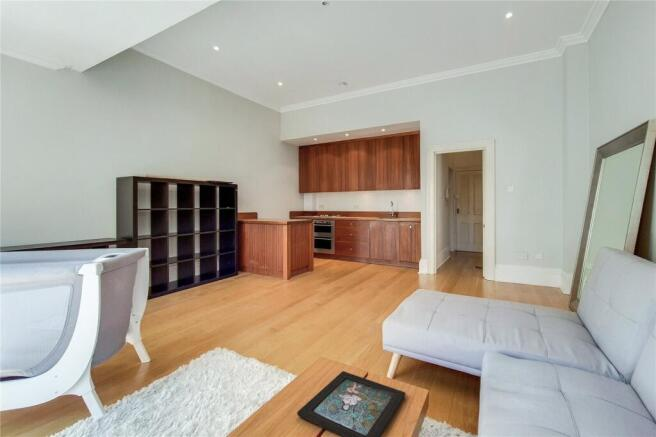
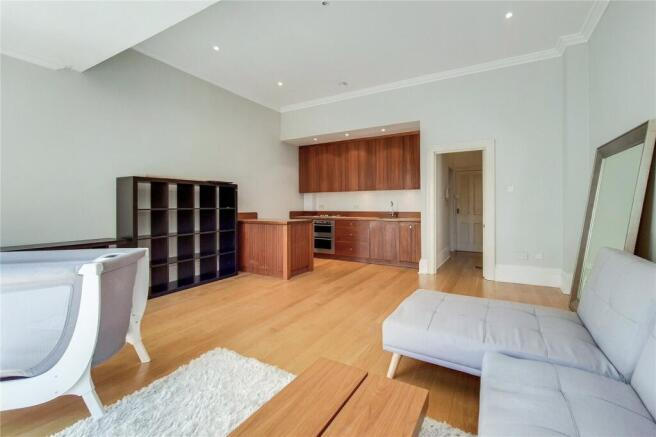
- decorative tray (354, 403)
